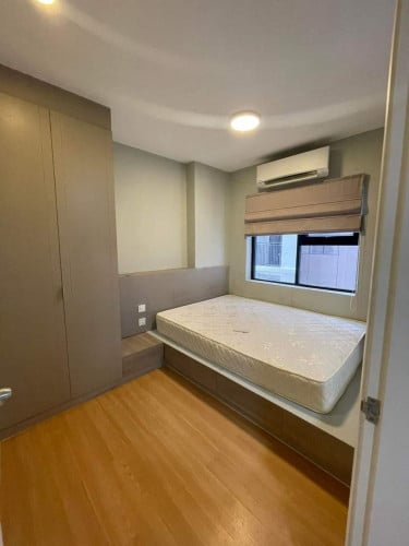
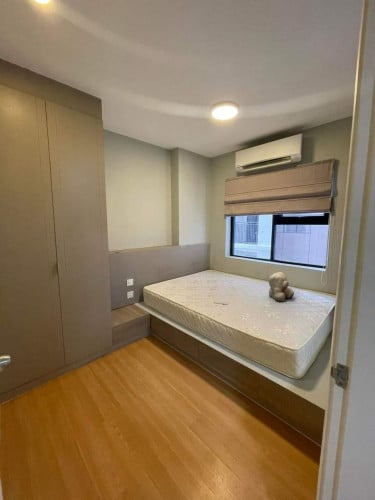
+ teddy bear (280, 285)
